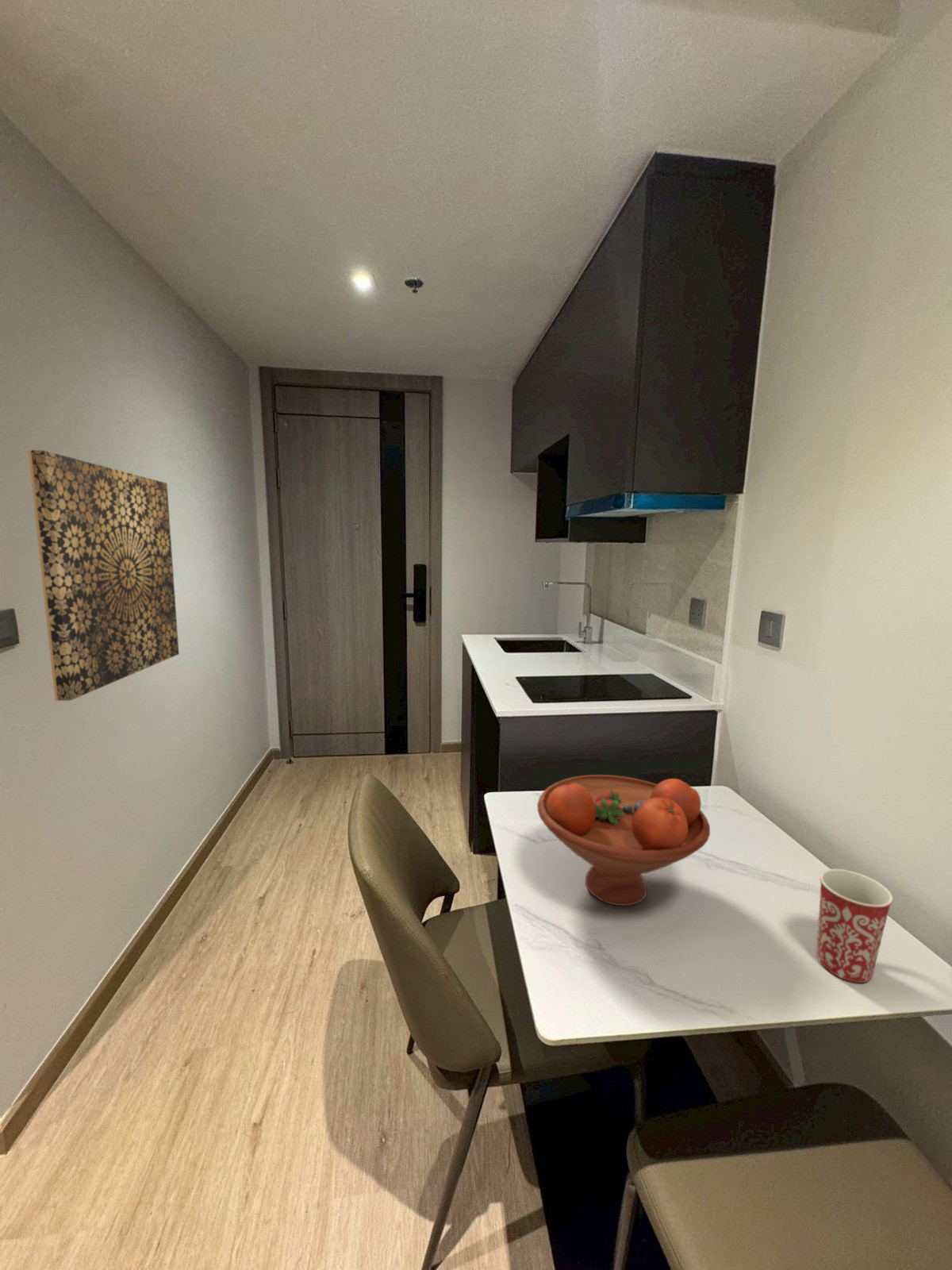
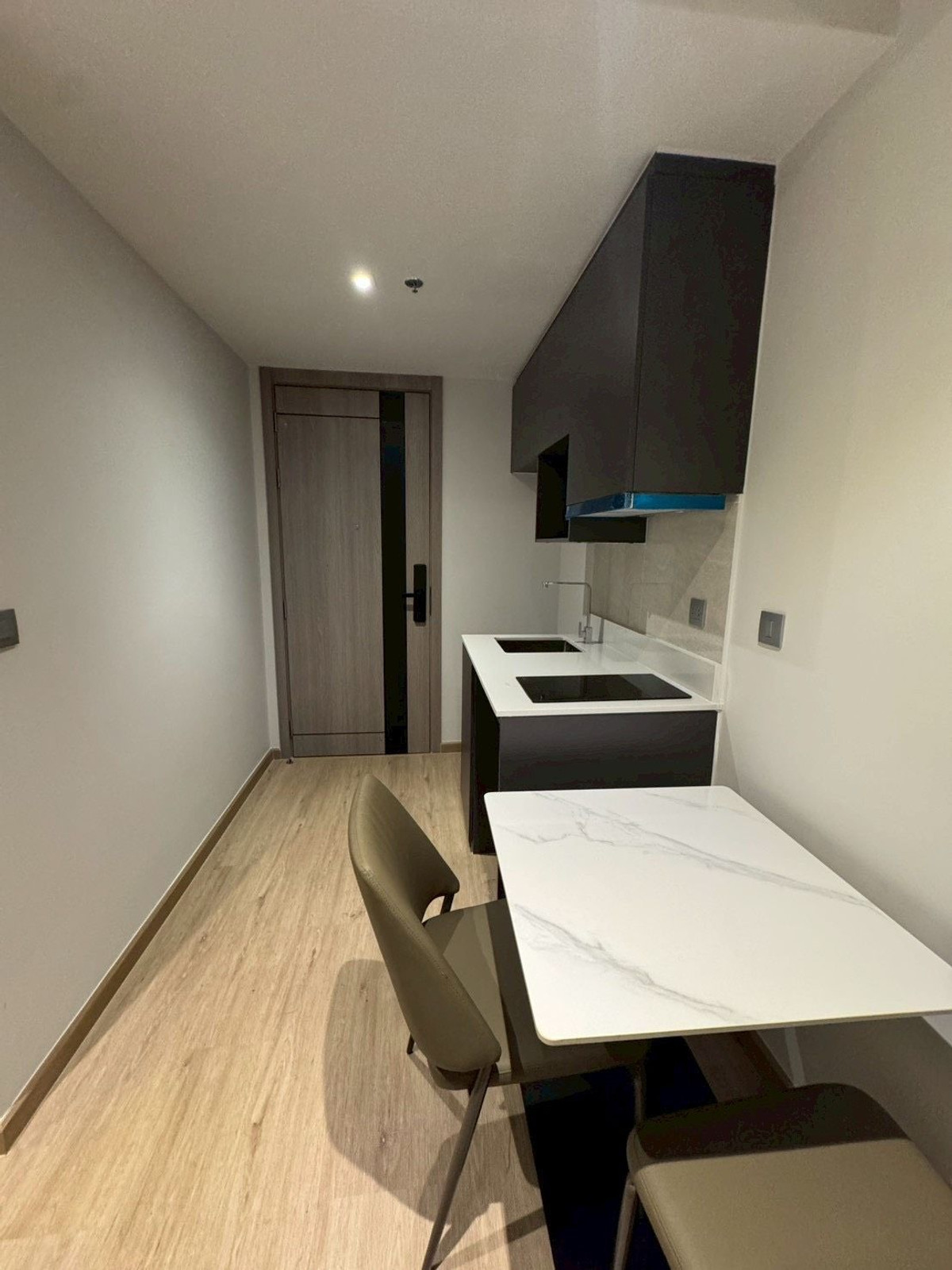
- fruit bowl (619, 833)
- mug (851, 920)
- wall art (120, 574)
